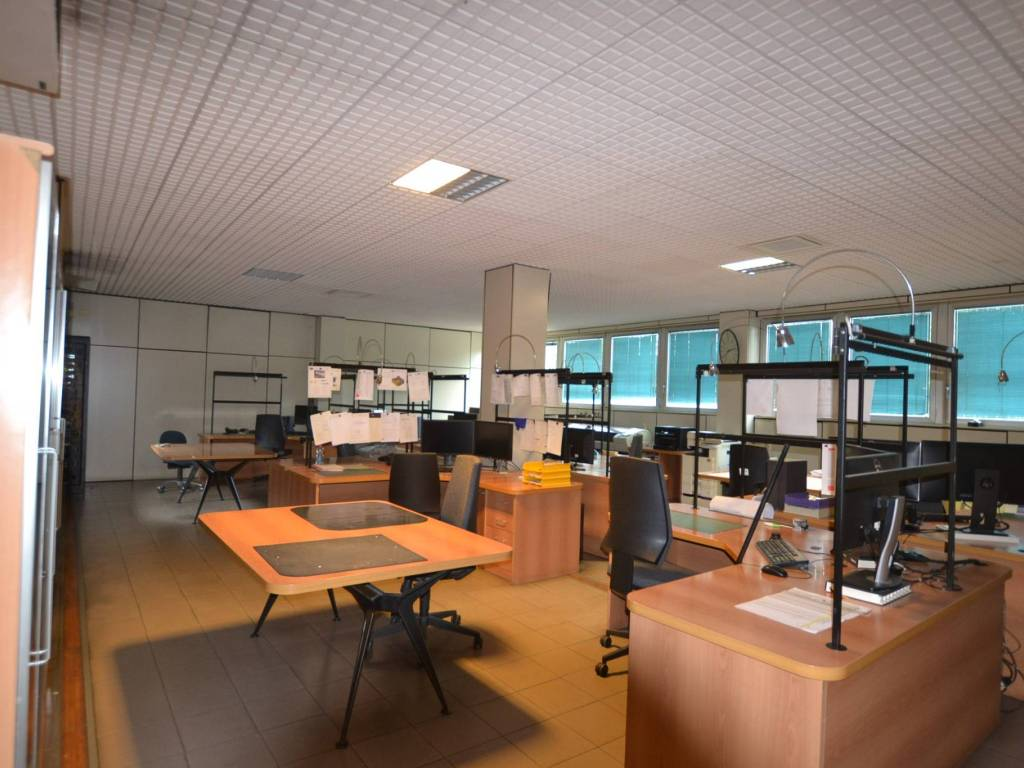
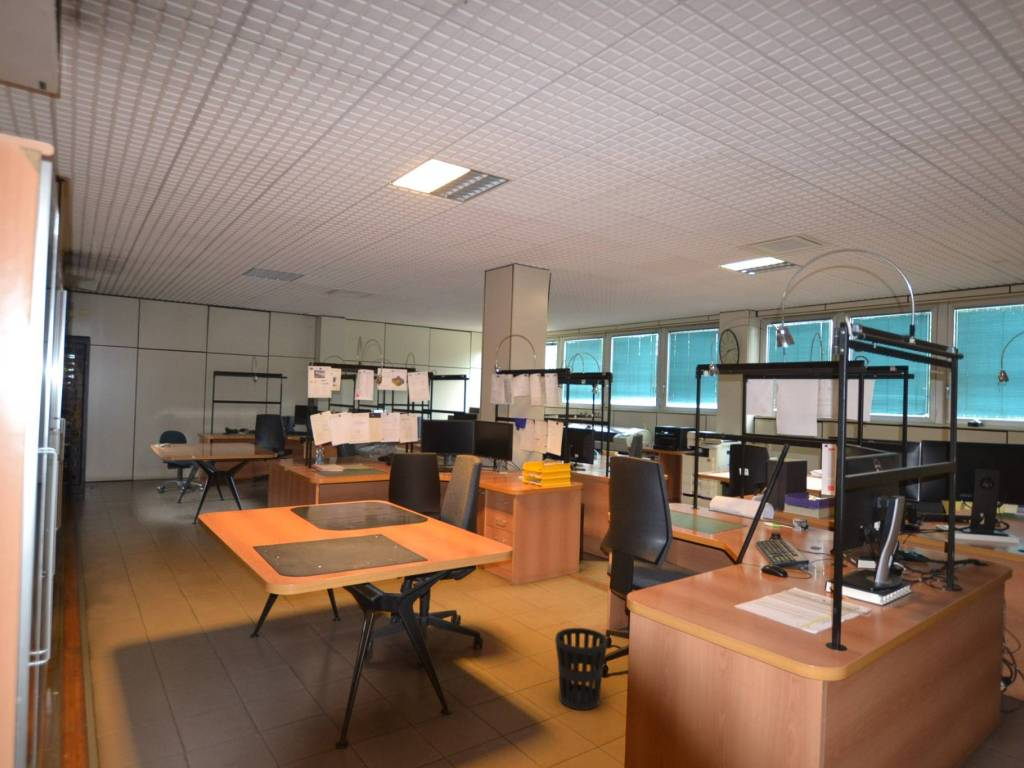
+ wastebasket (578, 668)
